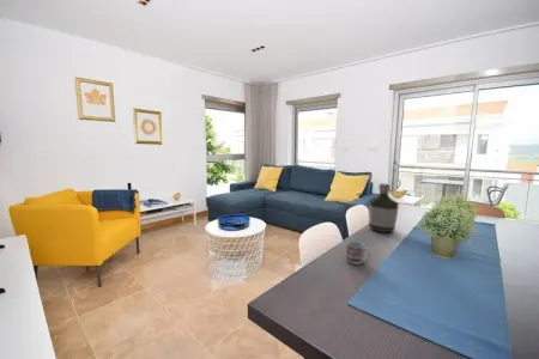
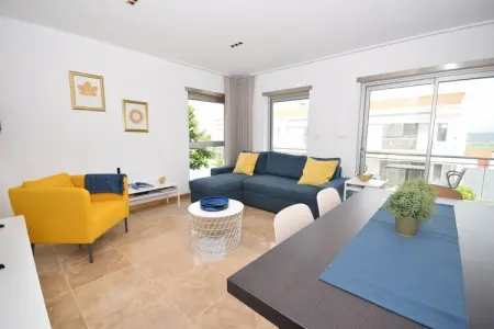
- bottle (382, 207)
- cup (357, 252)
